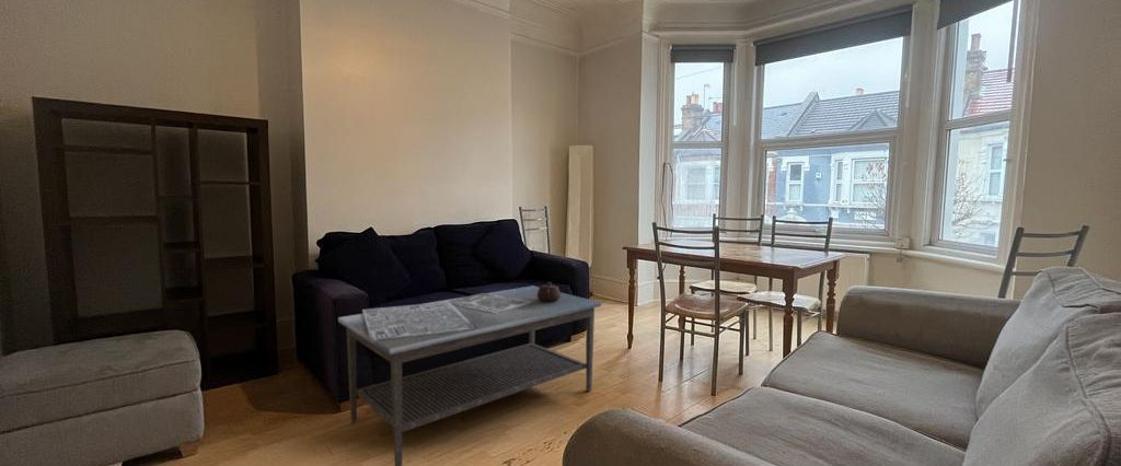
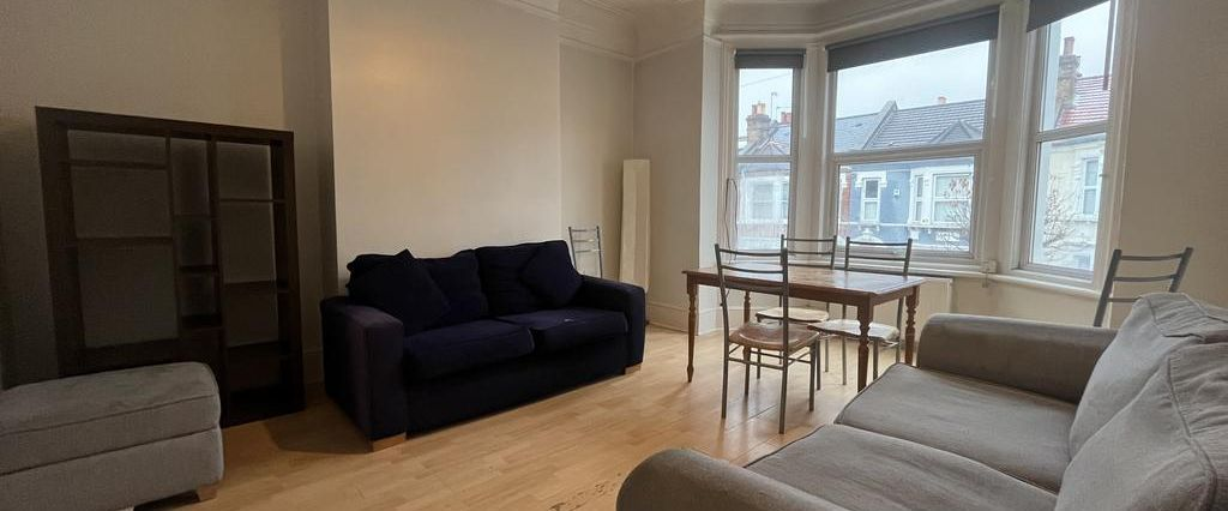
- coffee table (473, 345)
